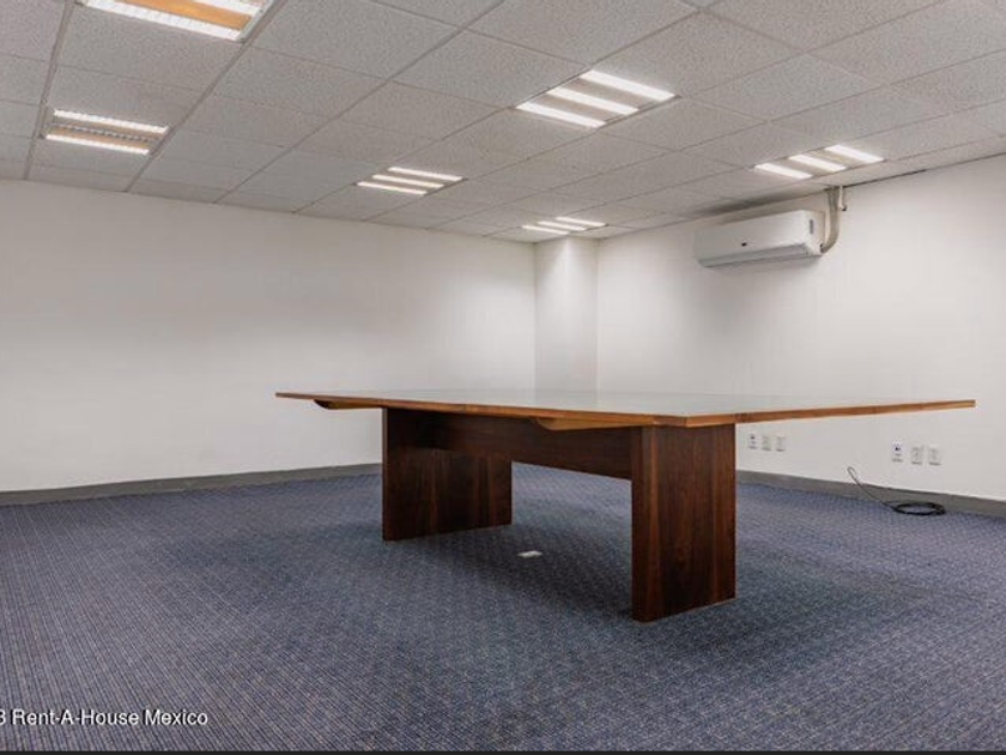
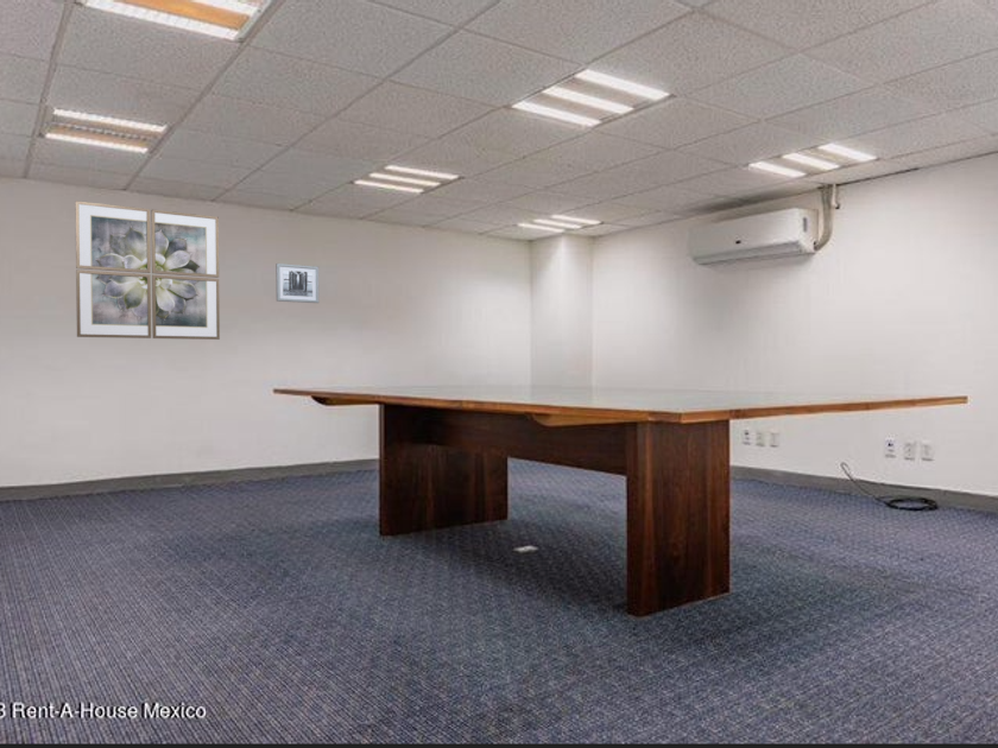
+ wall art (297, 283)
+ wall art (150, 274)
